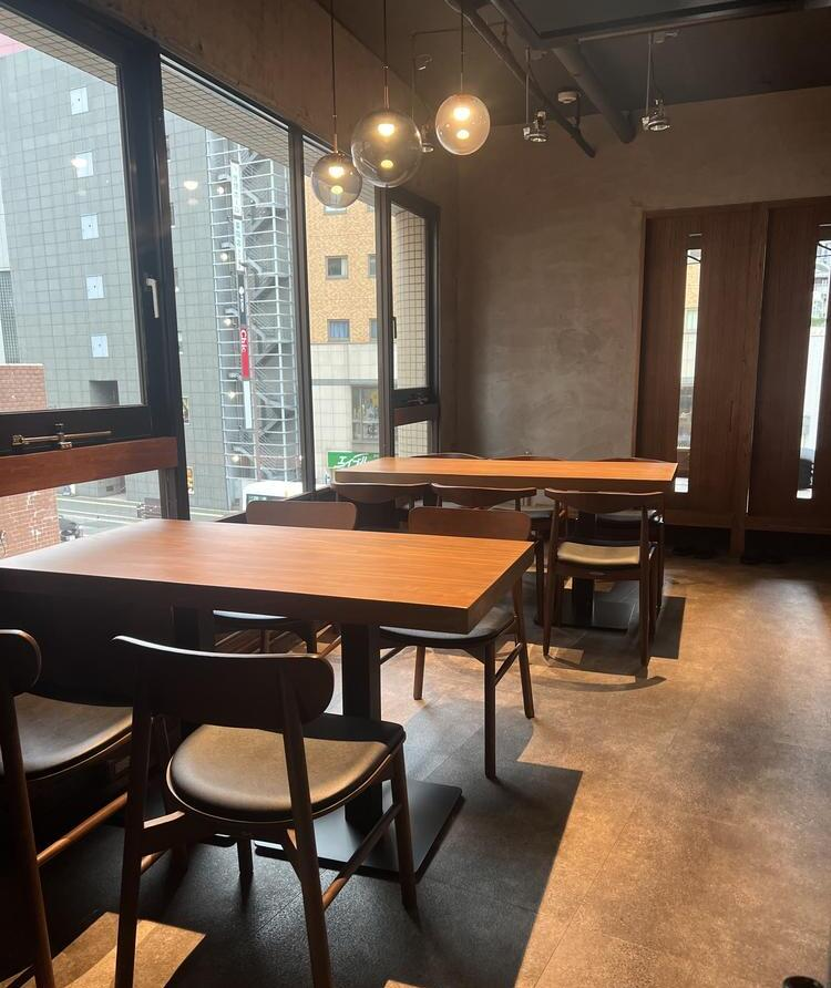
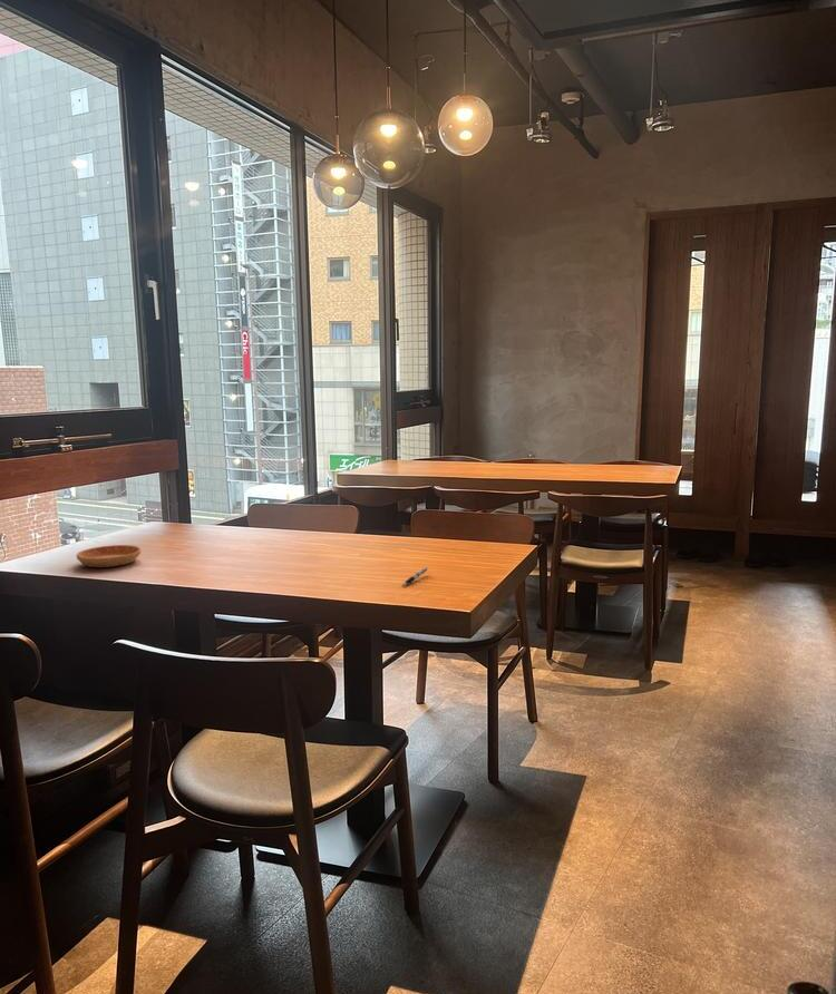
+ pen (415, 576)
+ saucer (109, 556)
